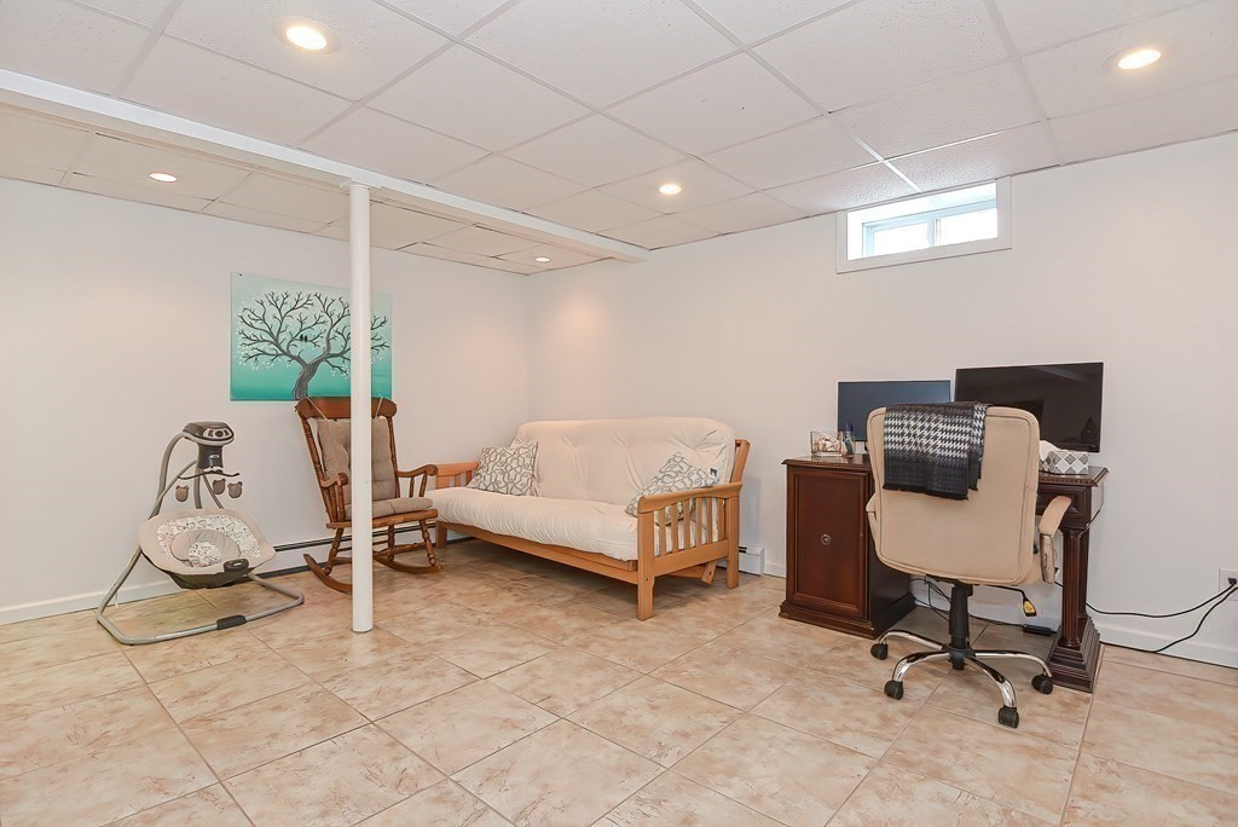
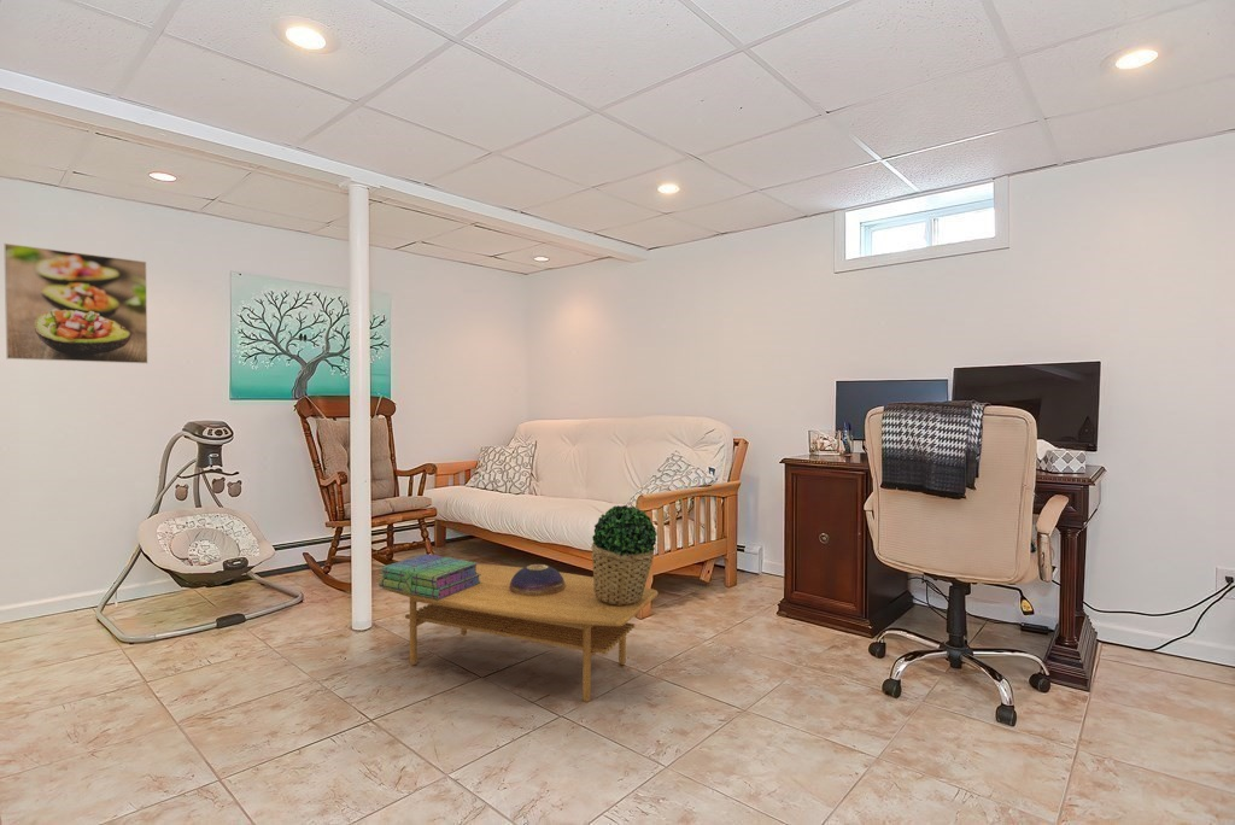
+ potted plant (619, 551)
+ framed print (80, 306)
+ decorative bowl (537, 575)
+ coffee table (517, 626)
+ stack of books (431, 574)
